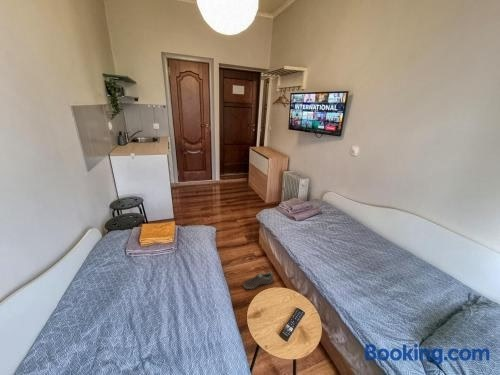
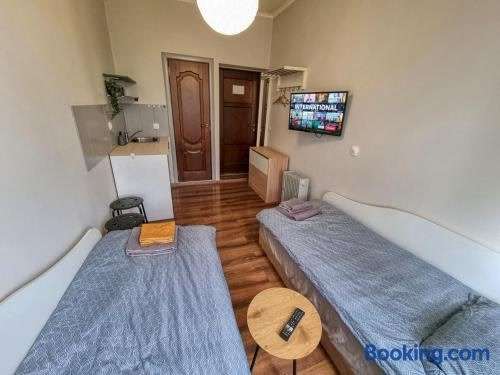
- sneaker (258, 278)
